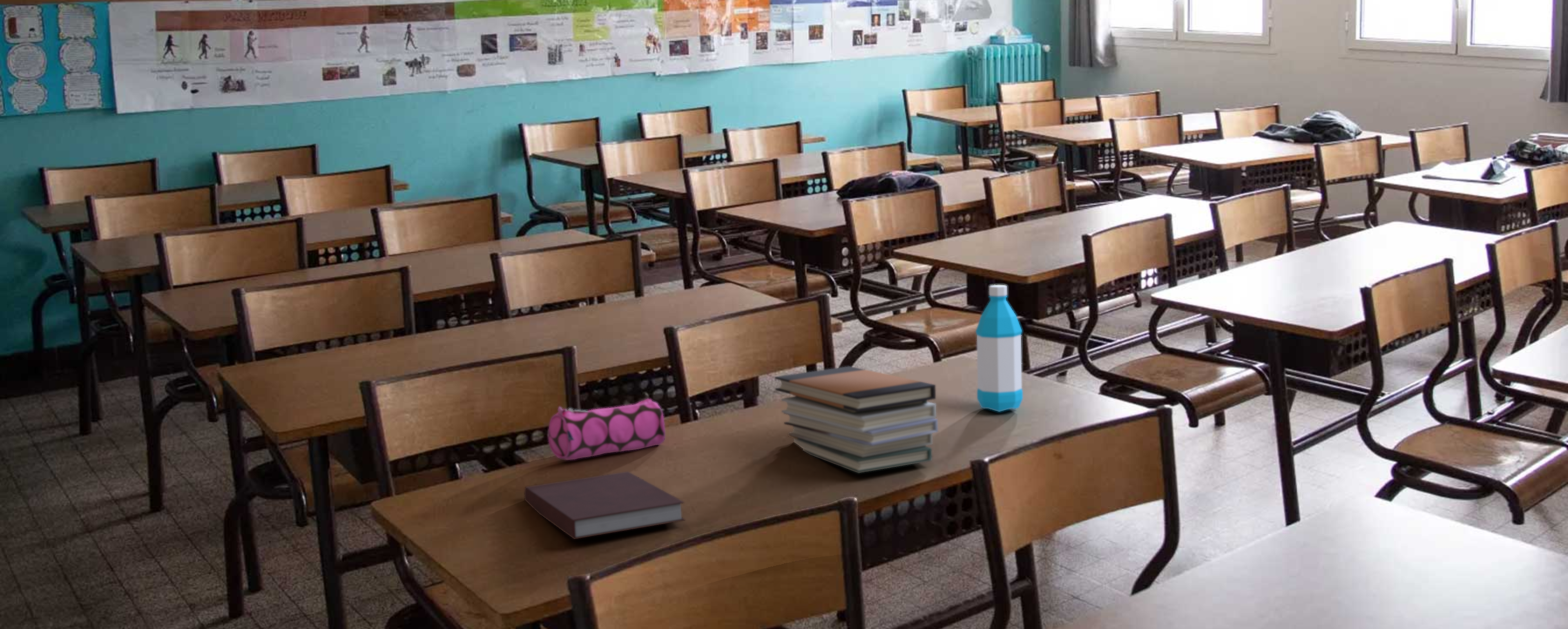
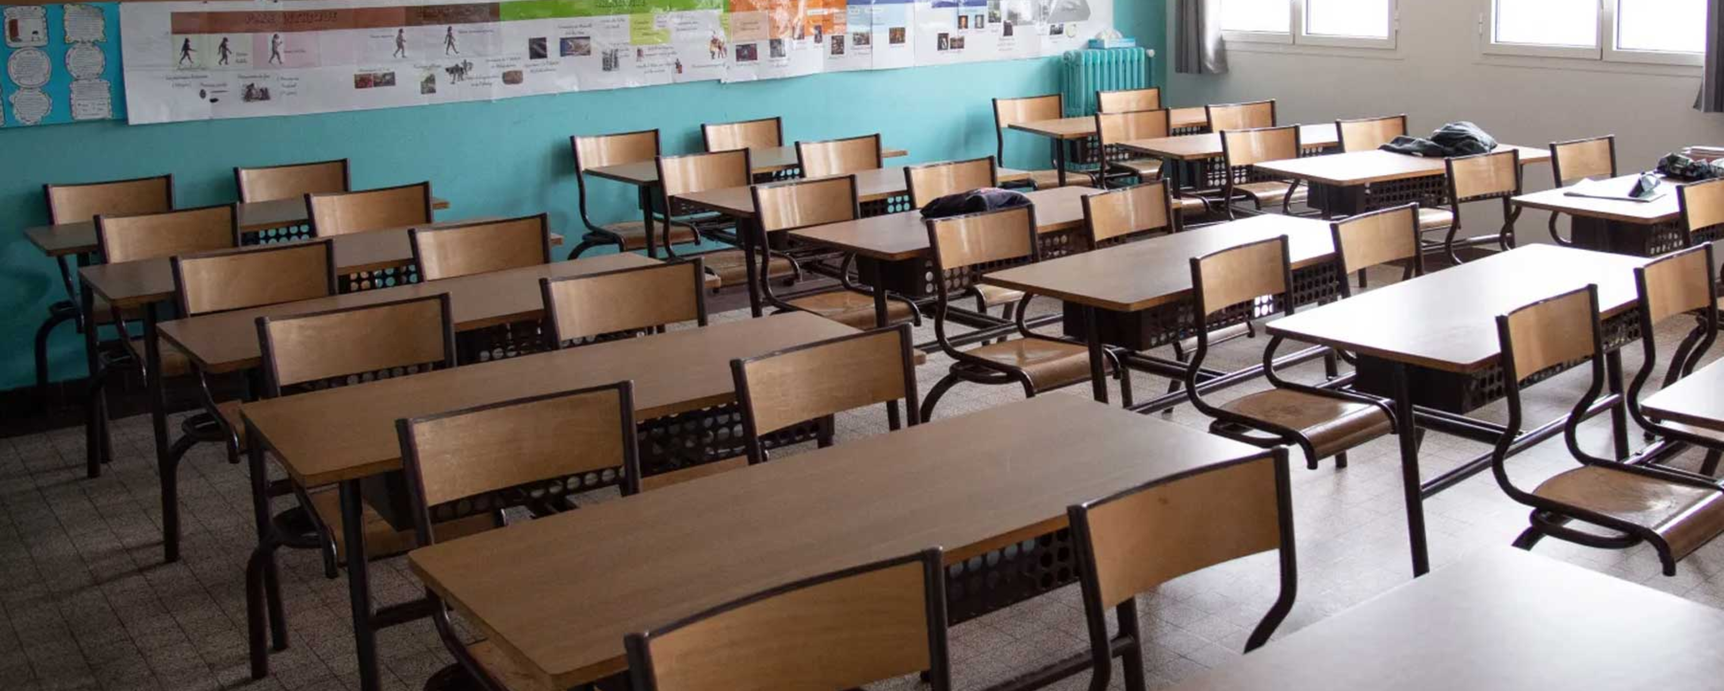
- notebook (602, 503)
- book stack (856, 417)
- pencil case (608, 426)
- water bottle (999, 348)
